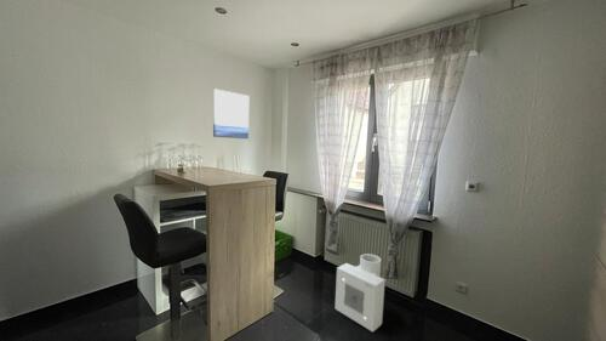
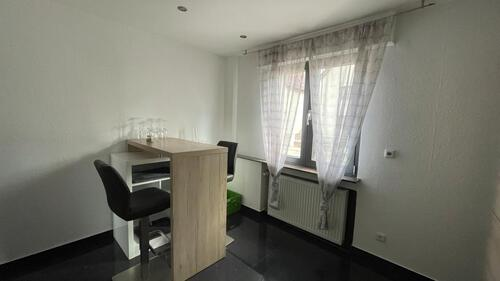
- air purifier (367, 284)
- wall art (231, 115)
